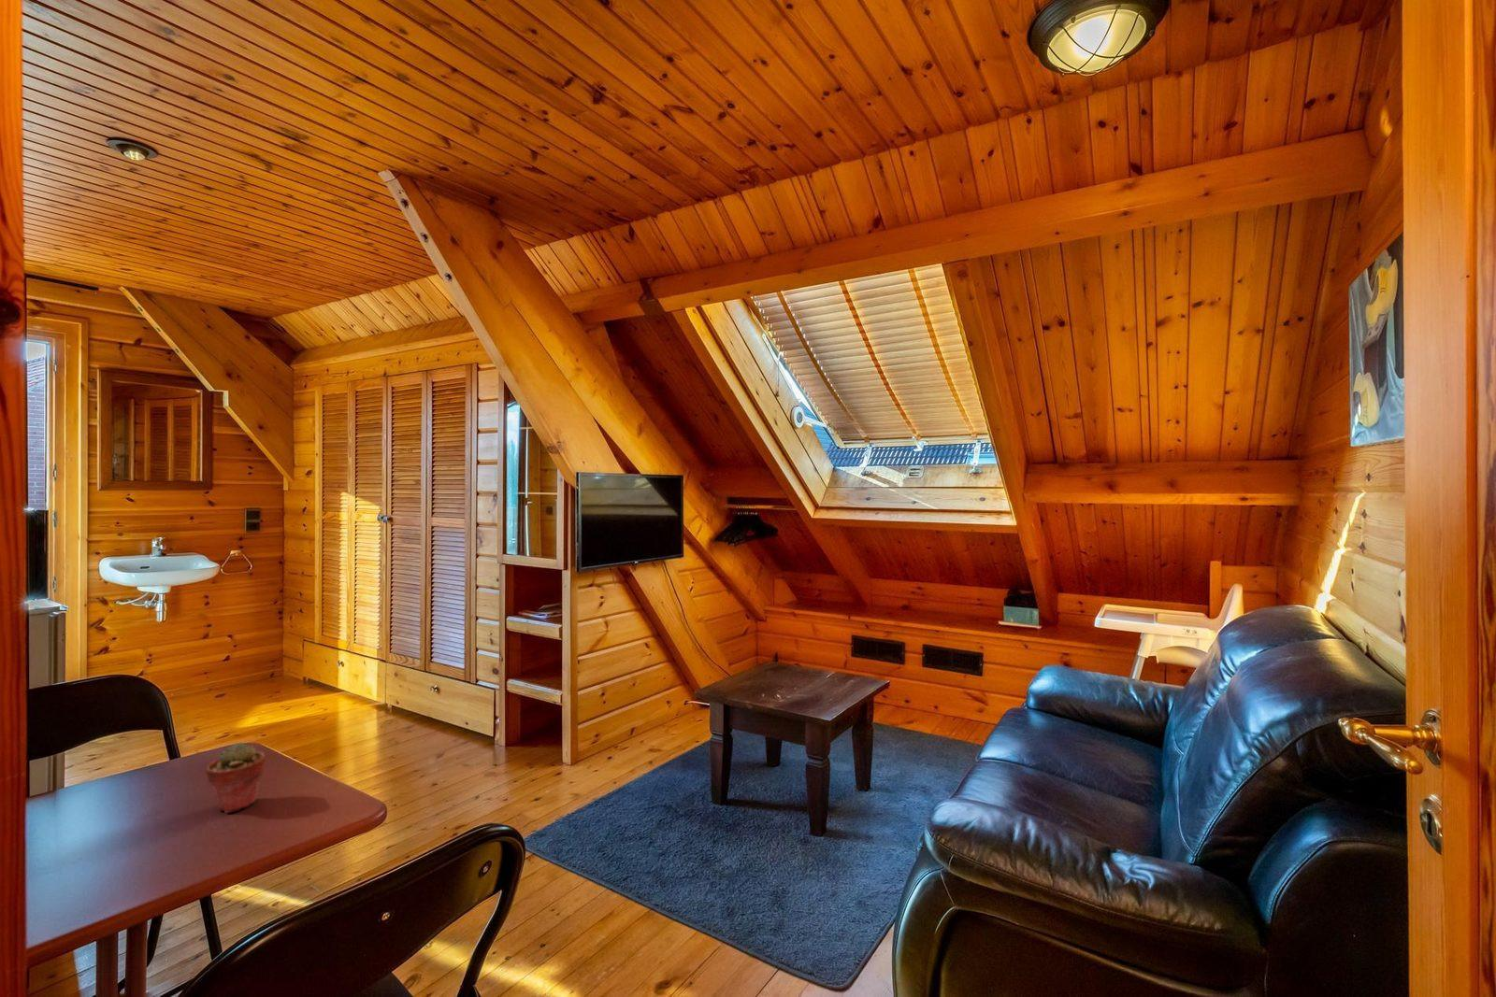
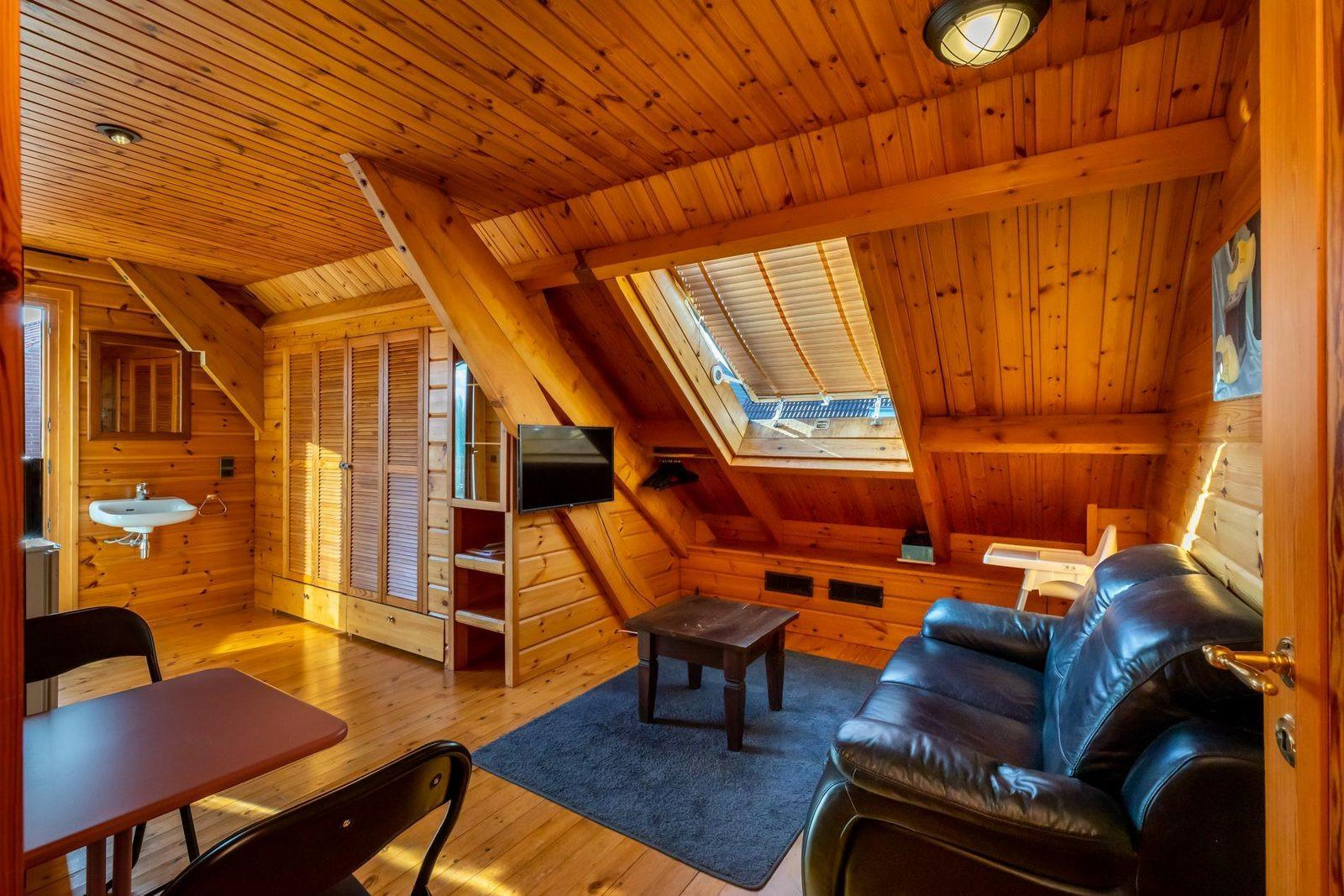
- potted succulent (237, 772)
